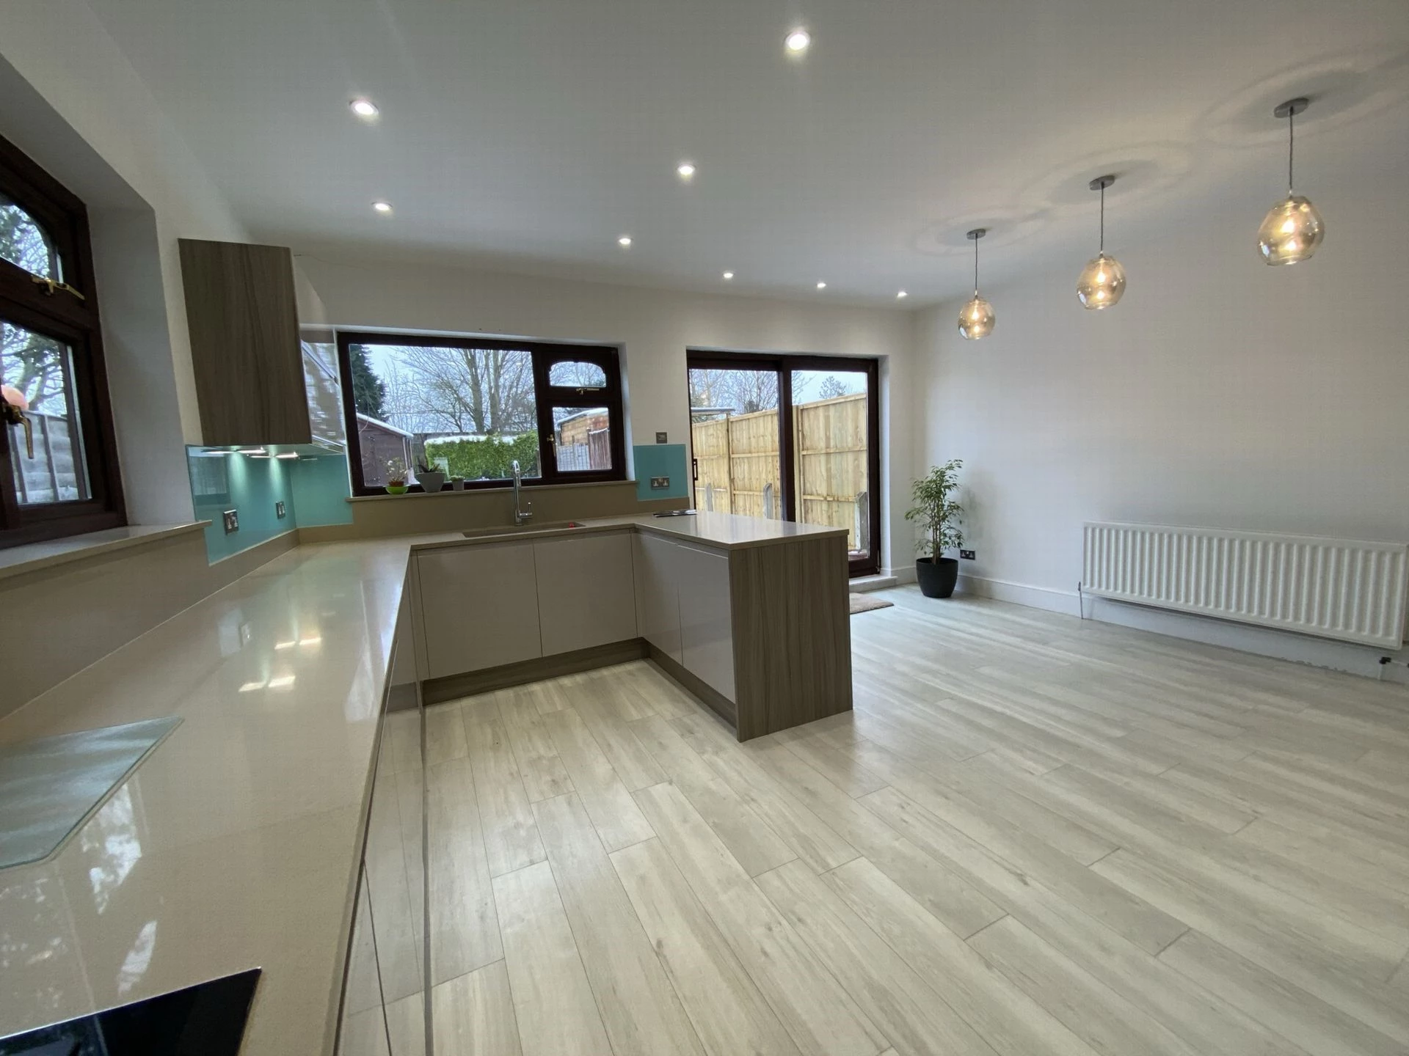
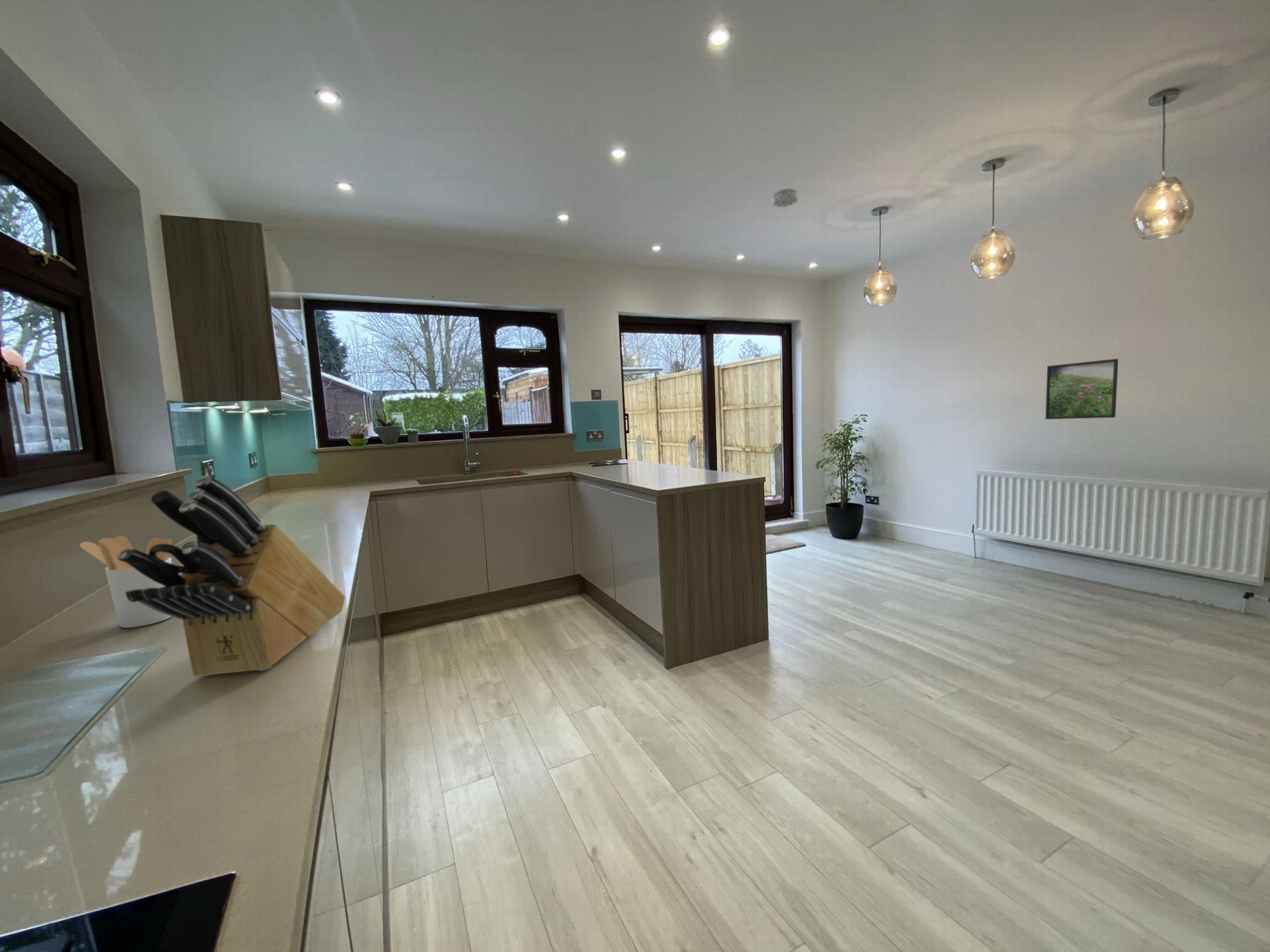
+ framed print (1080, 390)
+ knife block (251, 563)
+ smoke detector (784, 197)
+ utensil holder (131, 577)
